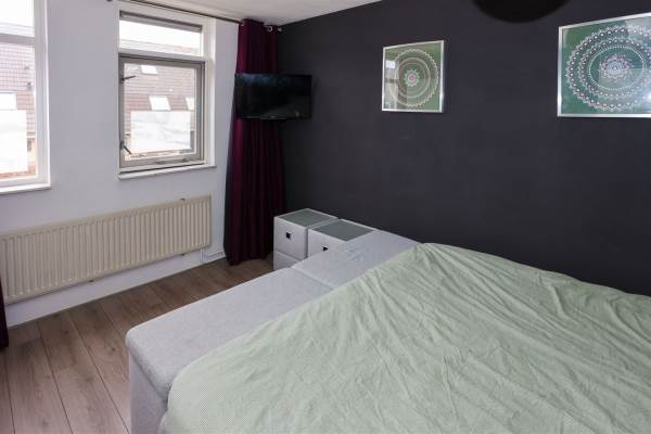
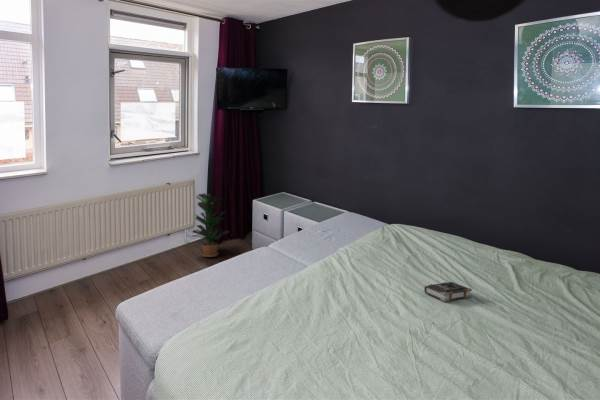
+ book (447, 289)
+ potted plant (207, 224)
